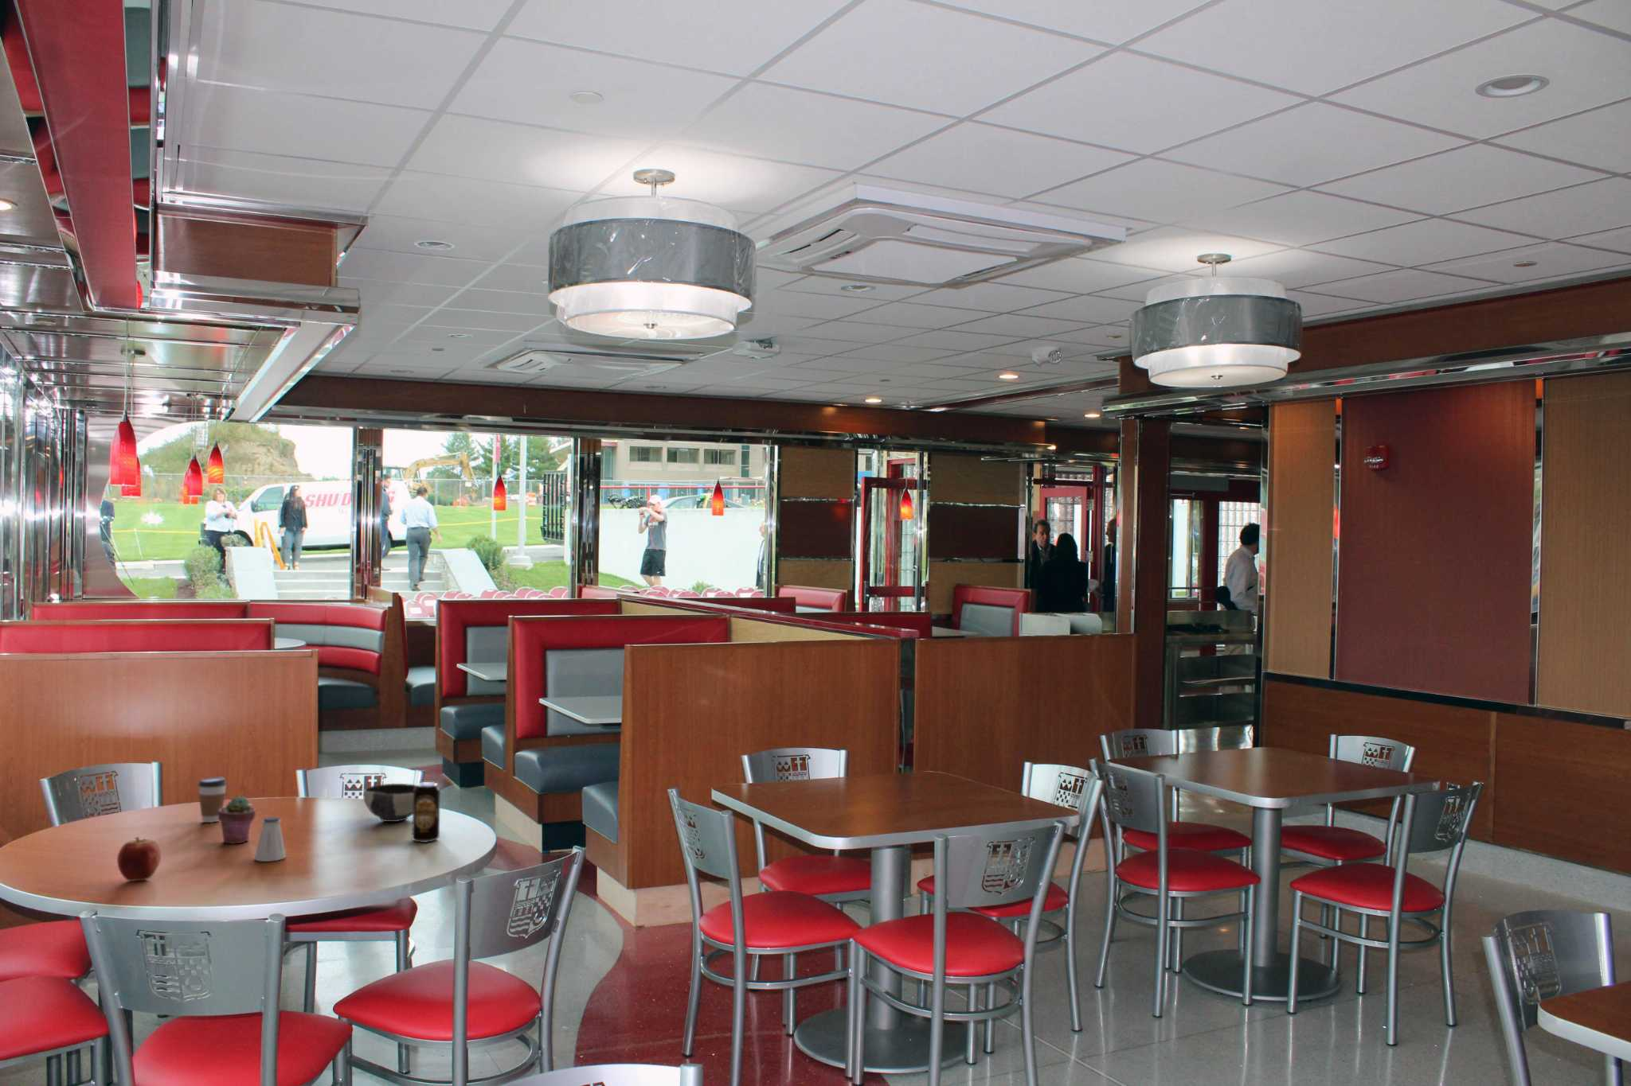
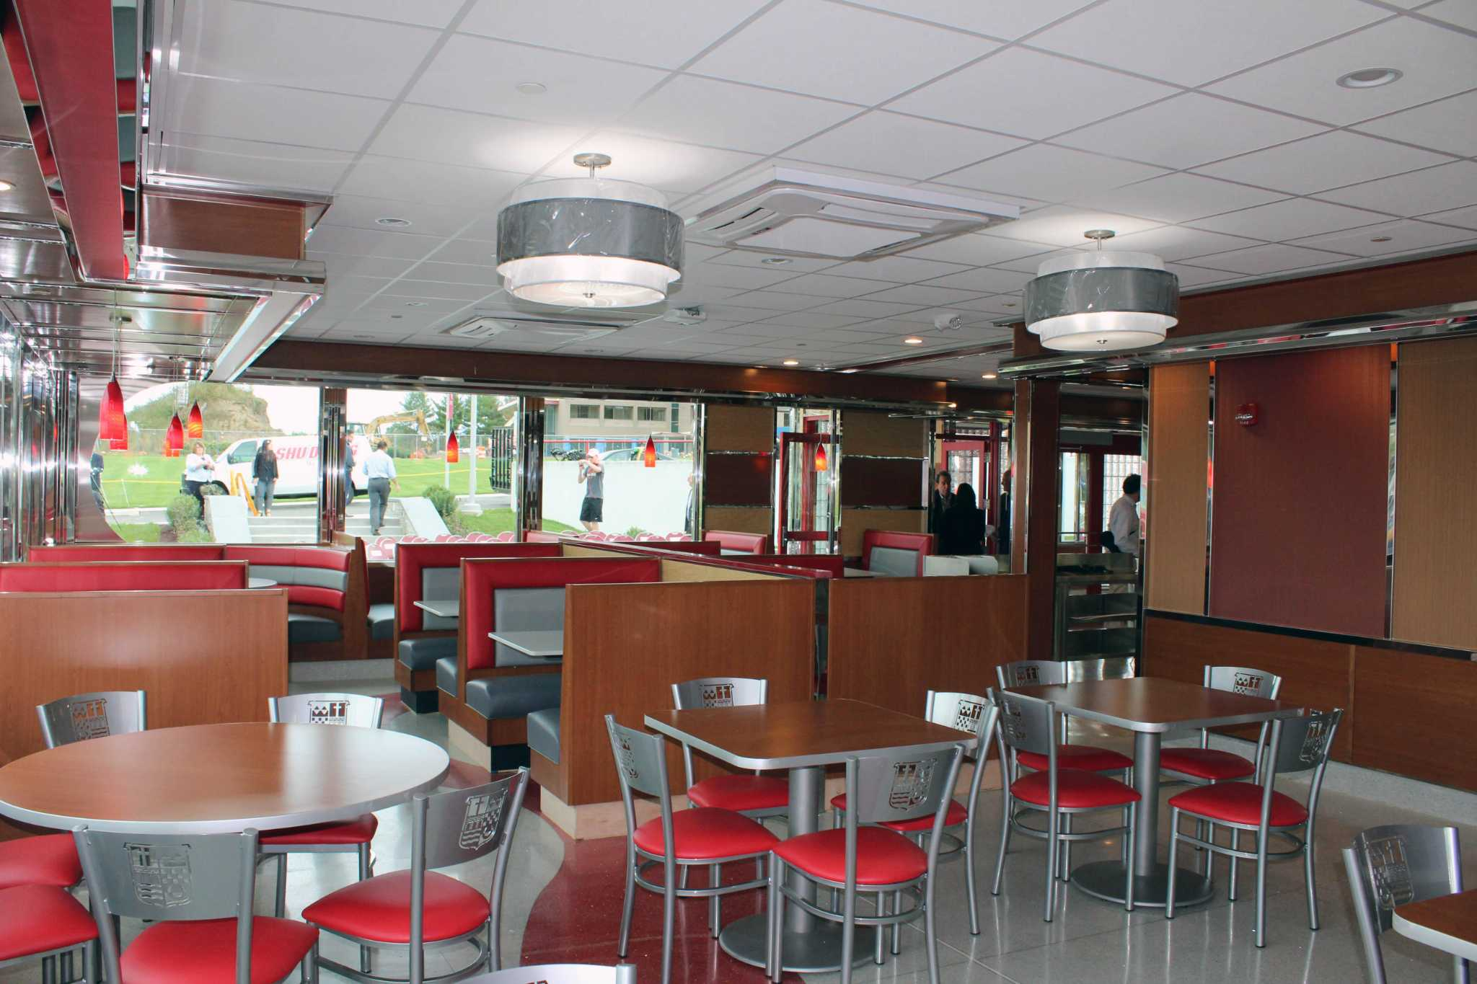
- bowl (395, 804)
- potted succulent (236, 818)
- saltshaker (270, 838)
- apple (139, 858)
- coffee cup (212, 800)
- beverage can (426, 812)
